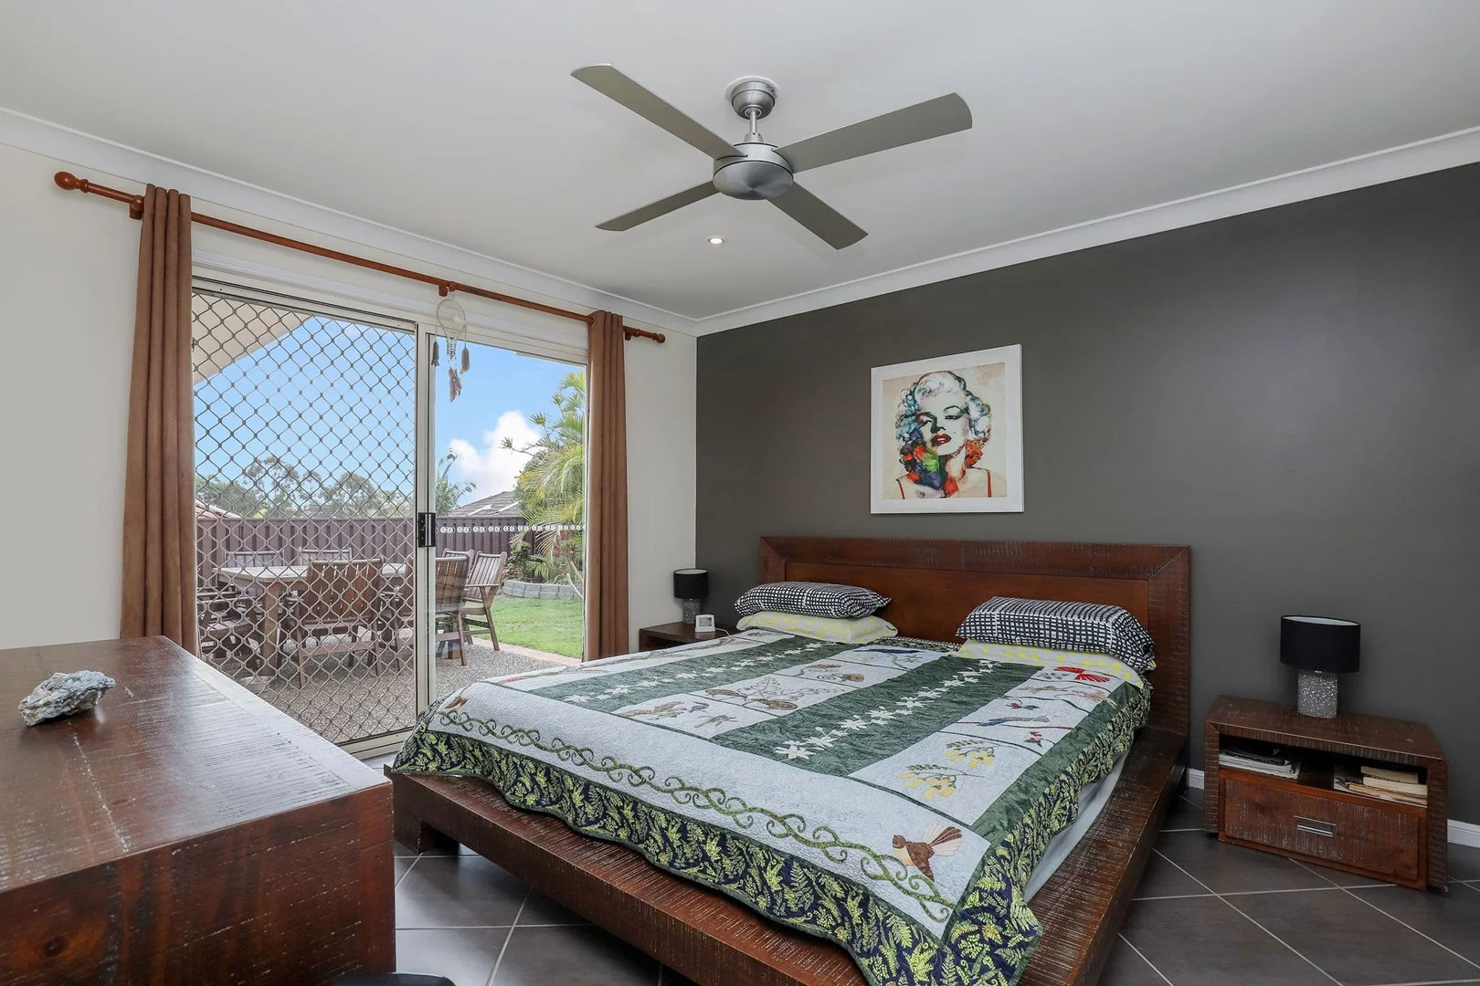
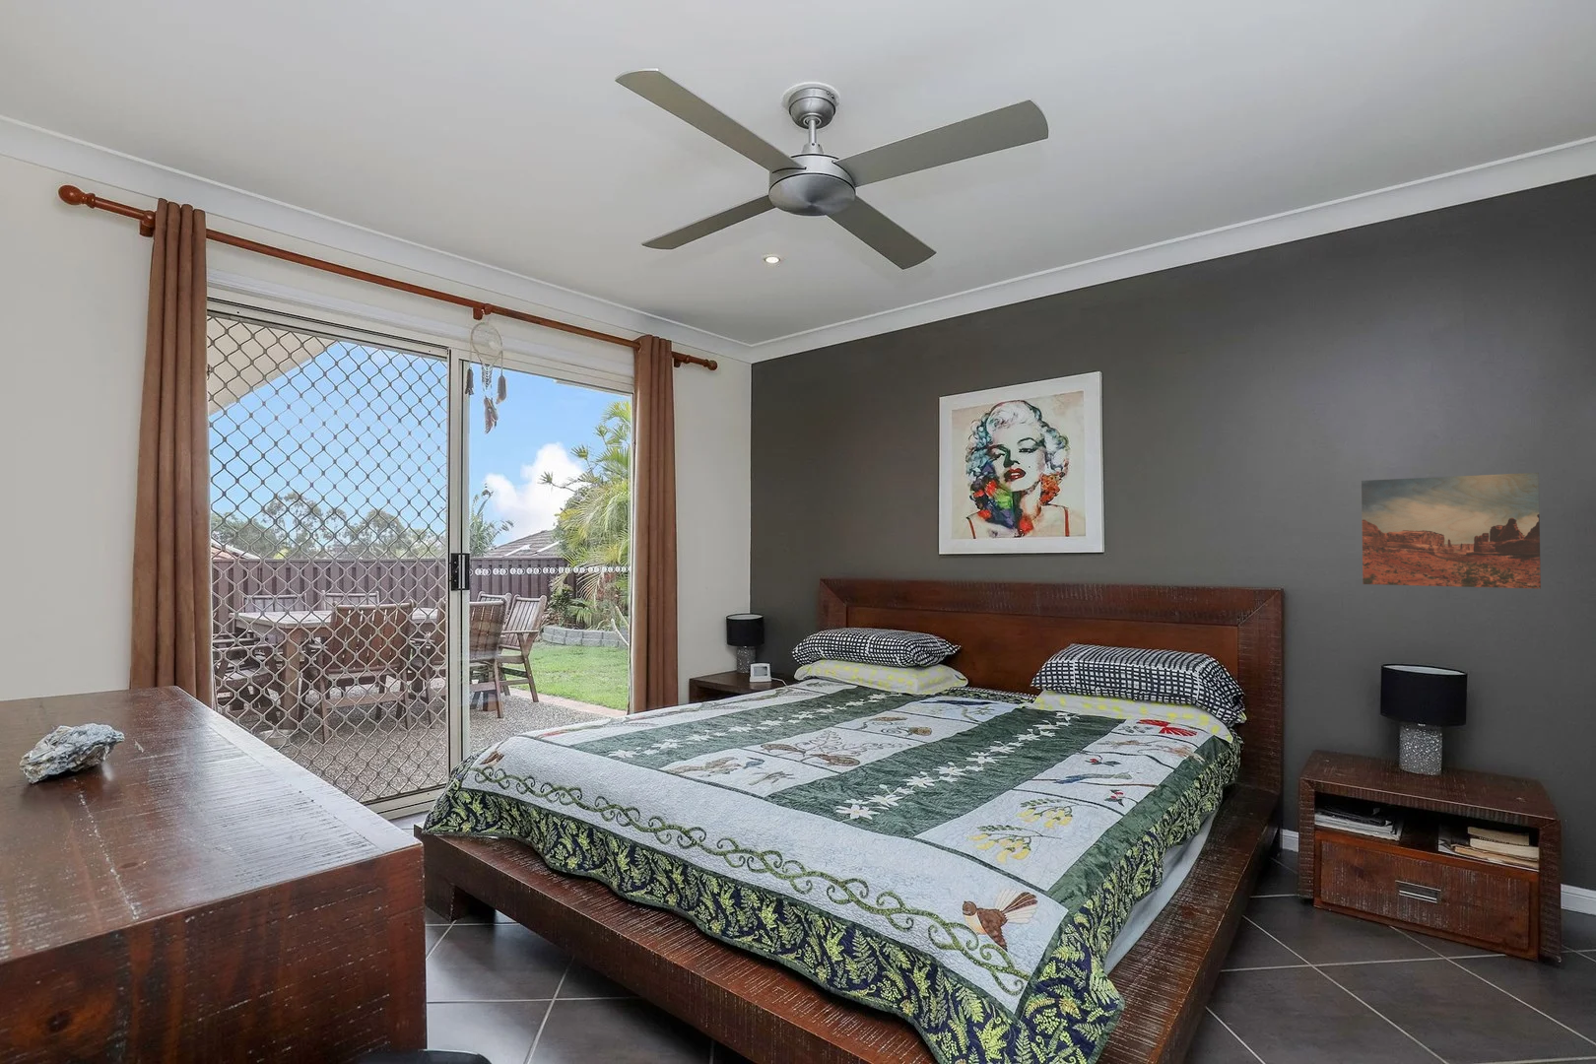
+ wall art (1445, 531)
